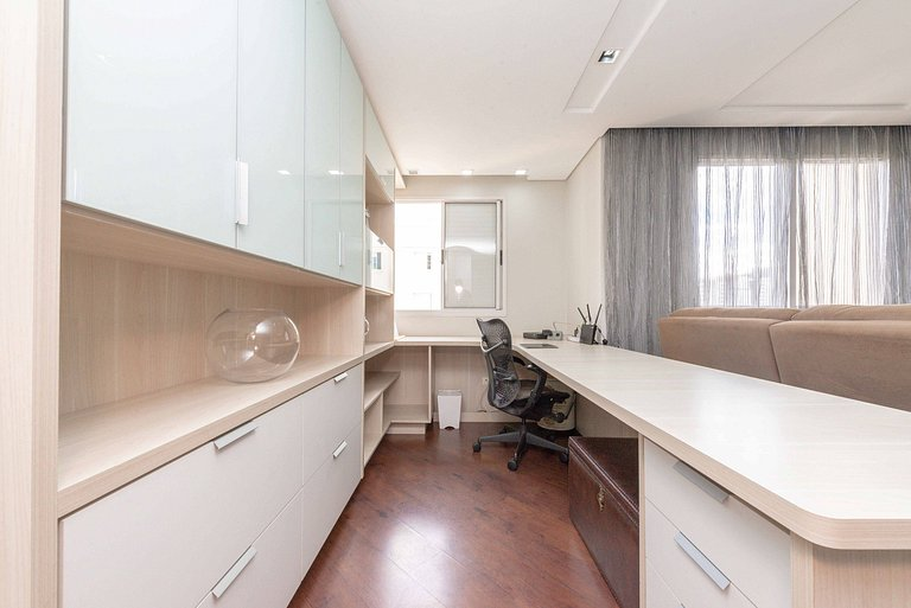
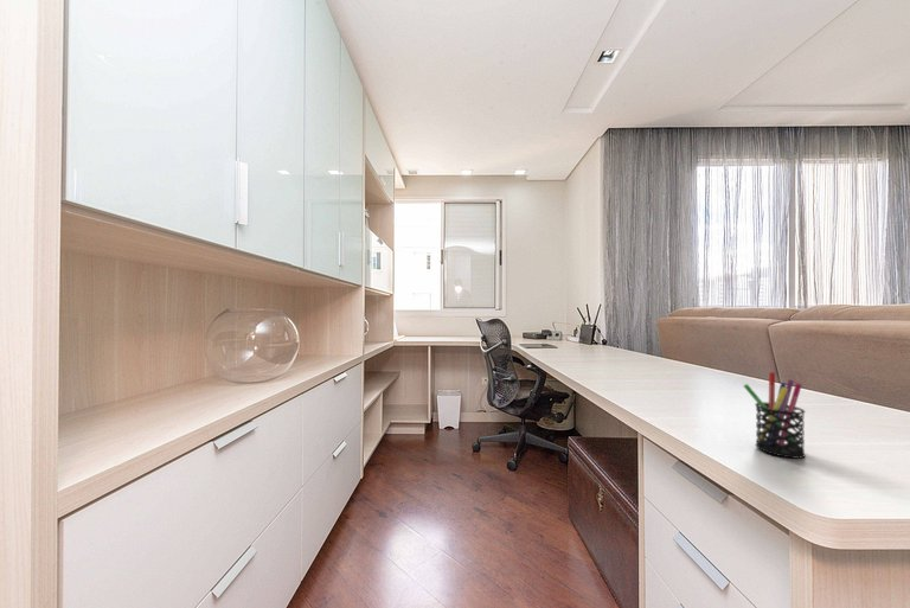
+ pen holder (773, 411)
